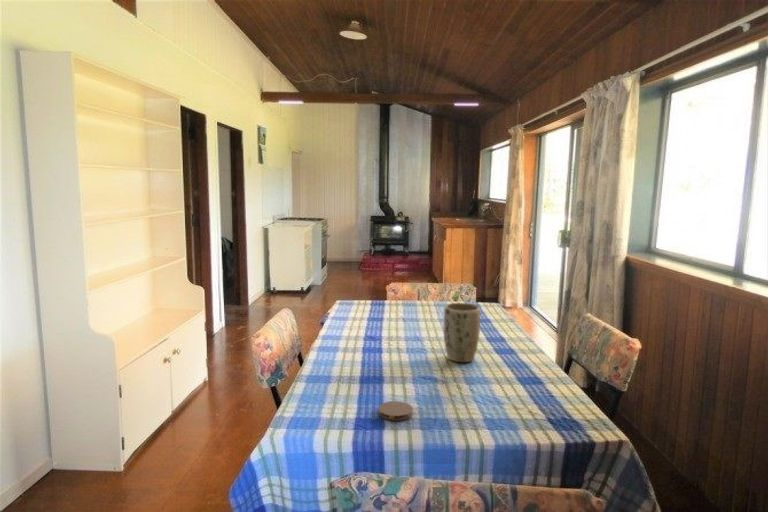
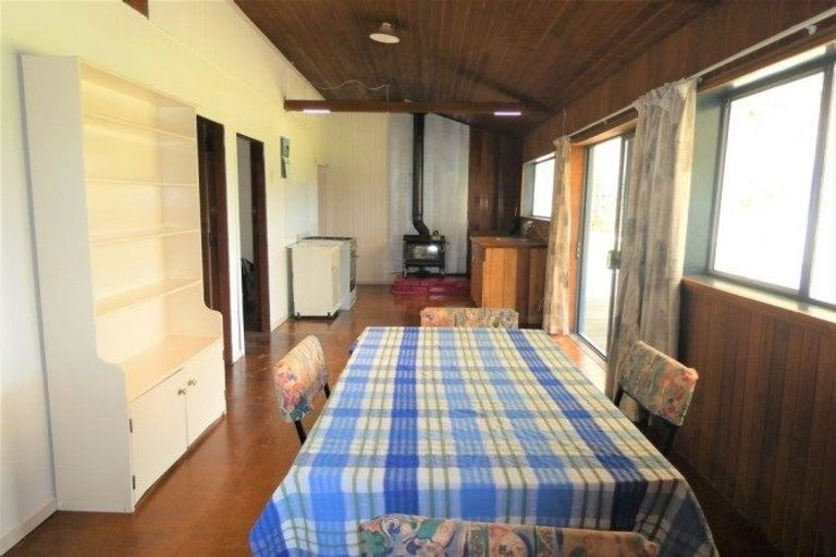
- coaster (395, 410)
- plant pot (461, 332)
